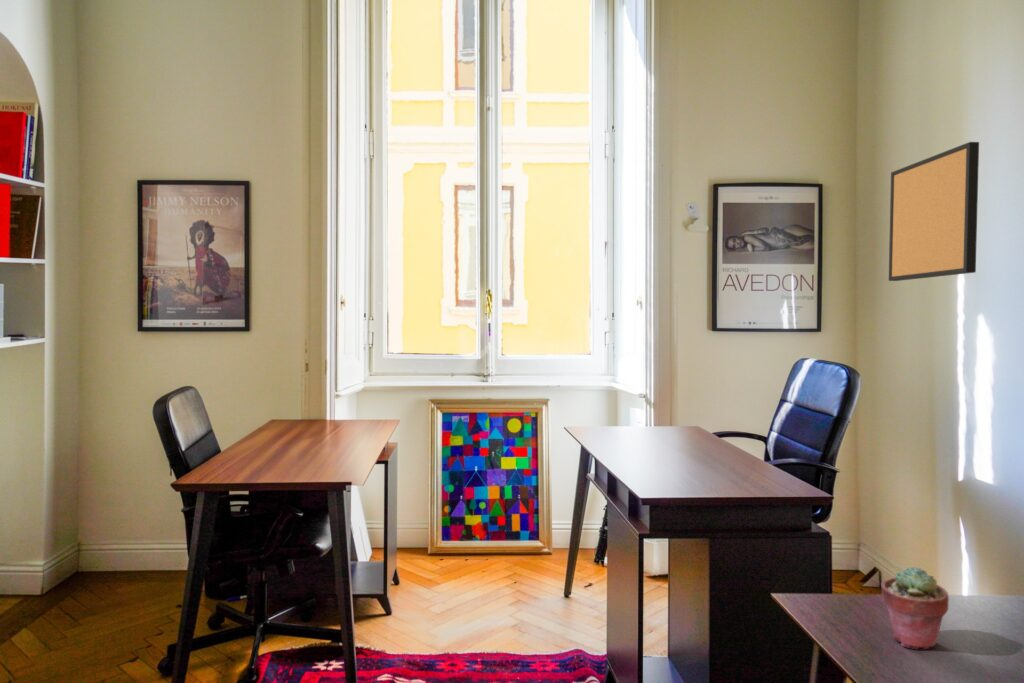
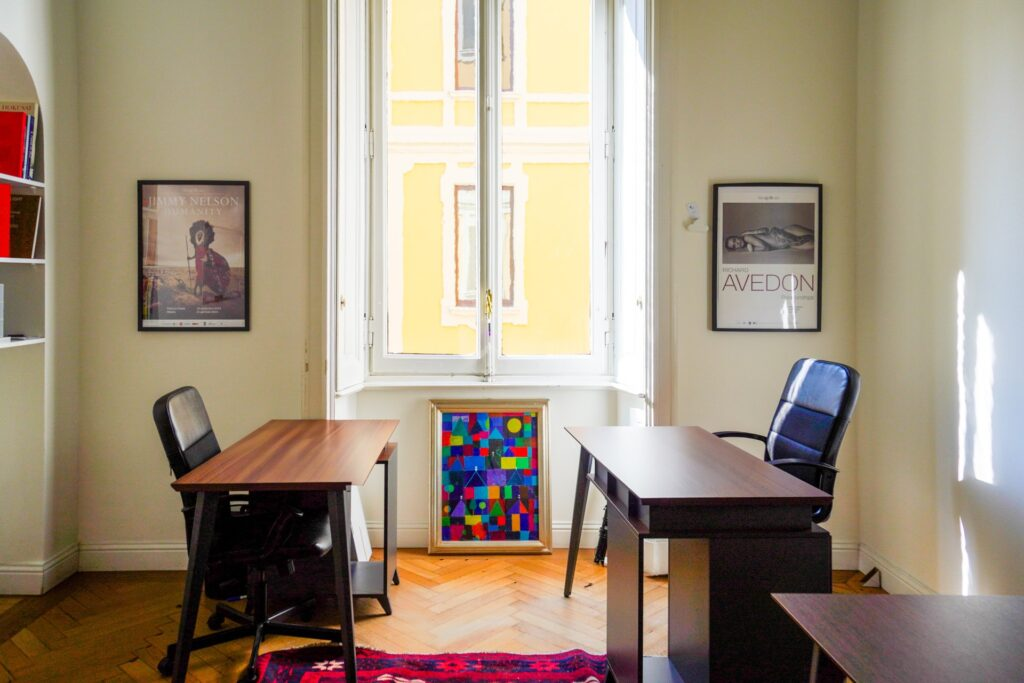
- wall art (929, 217)
- potted succulent (914, 603)
